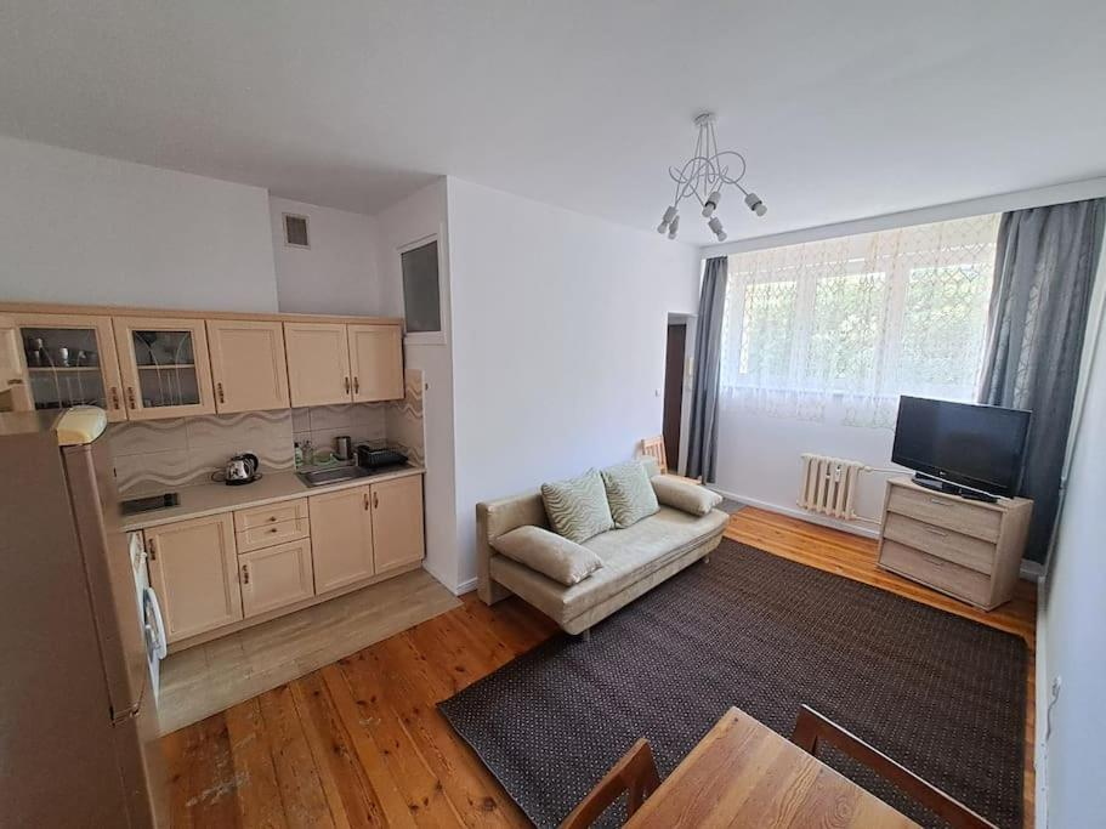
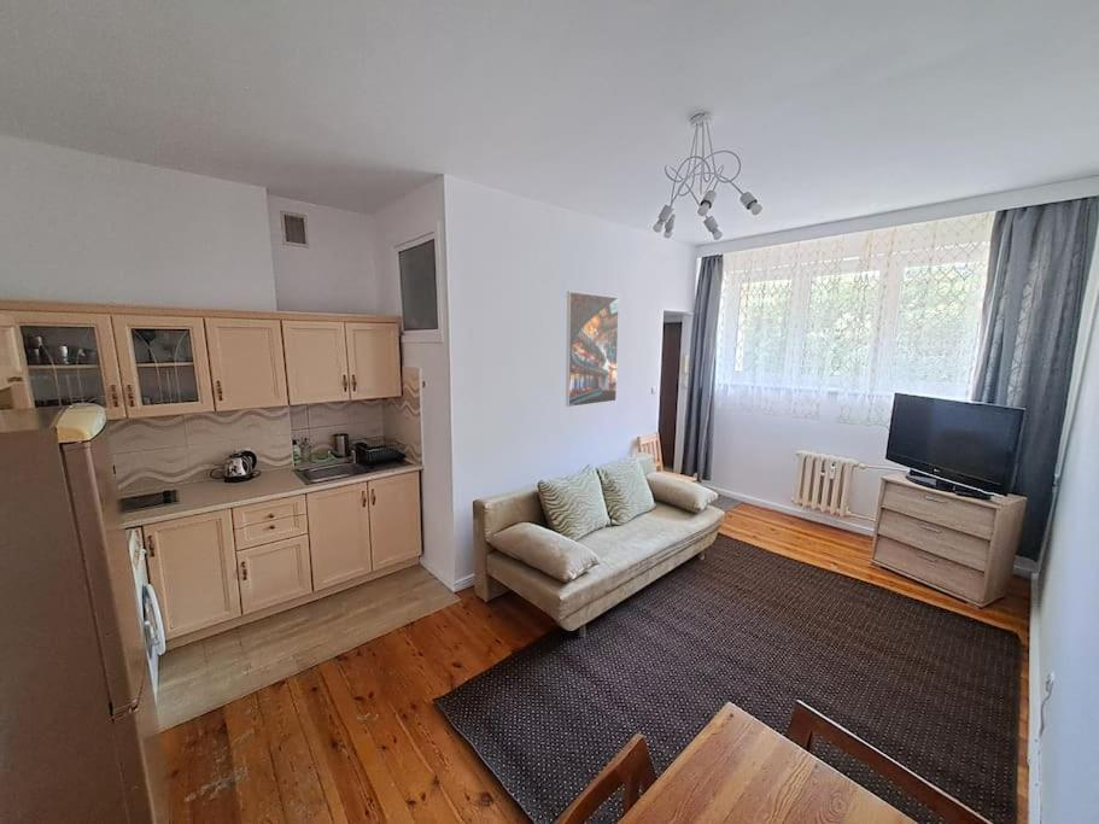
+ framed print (592, 350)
